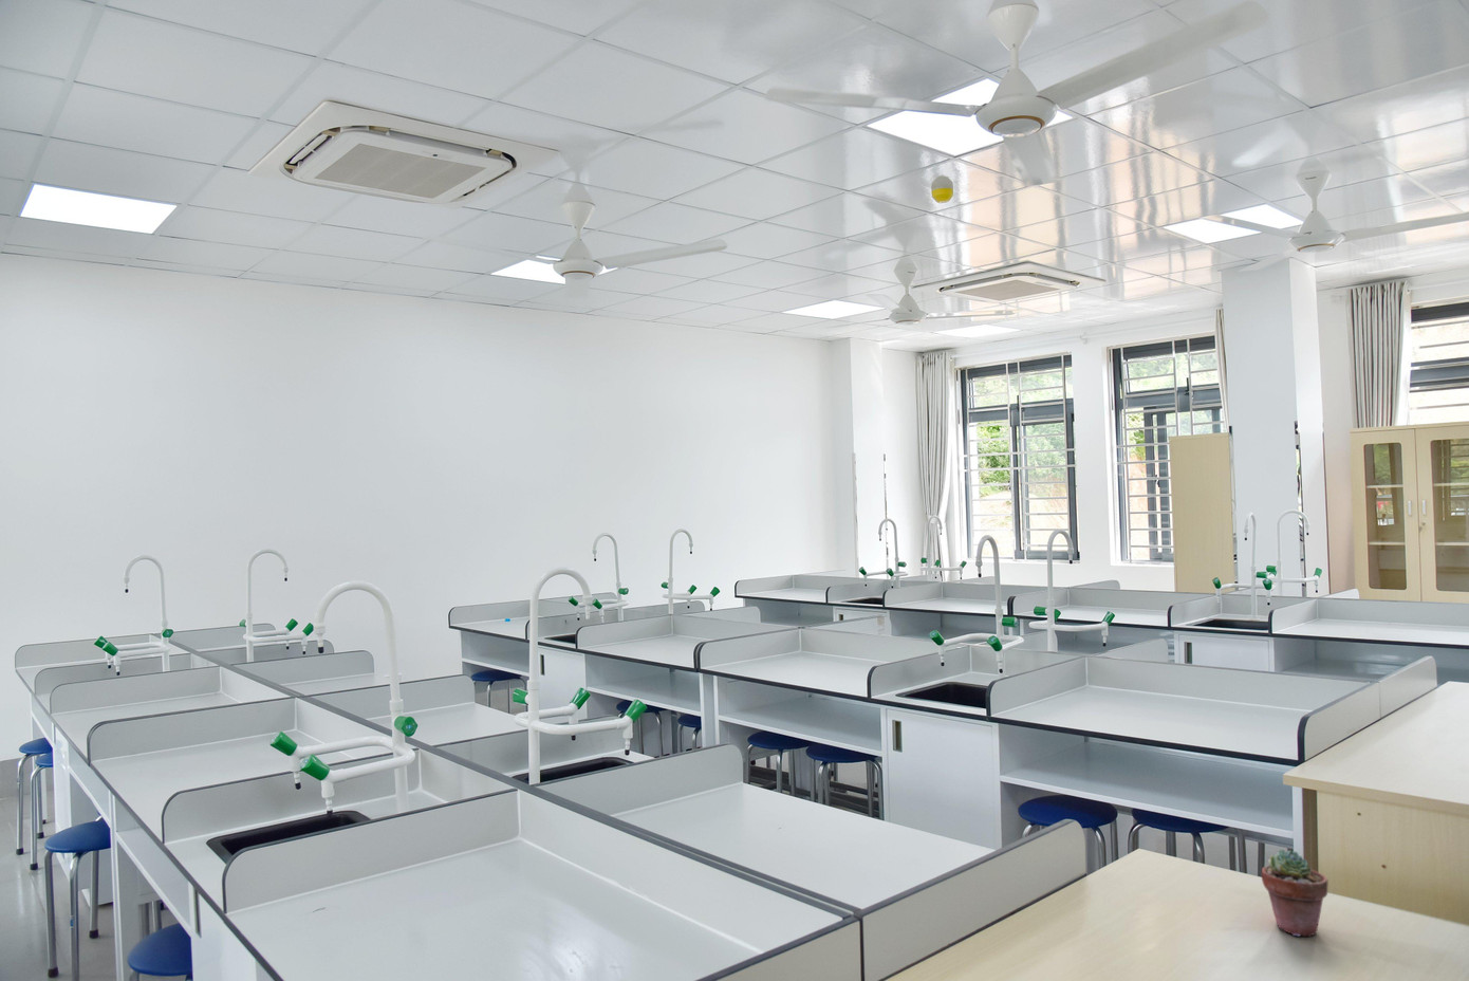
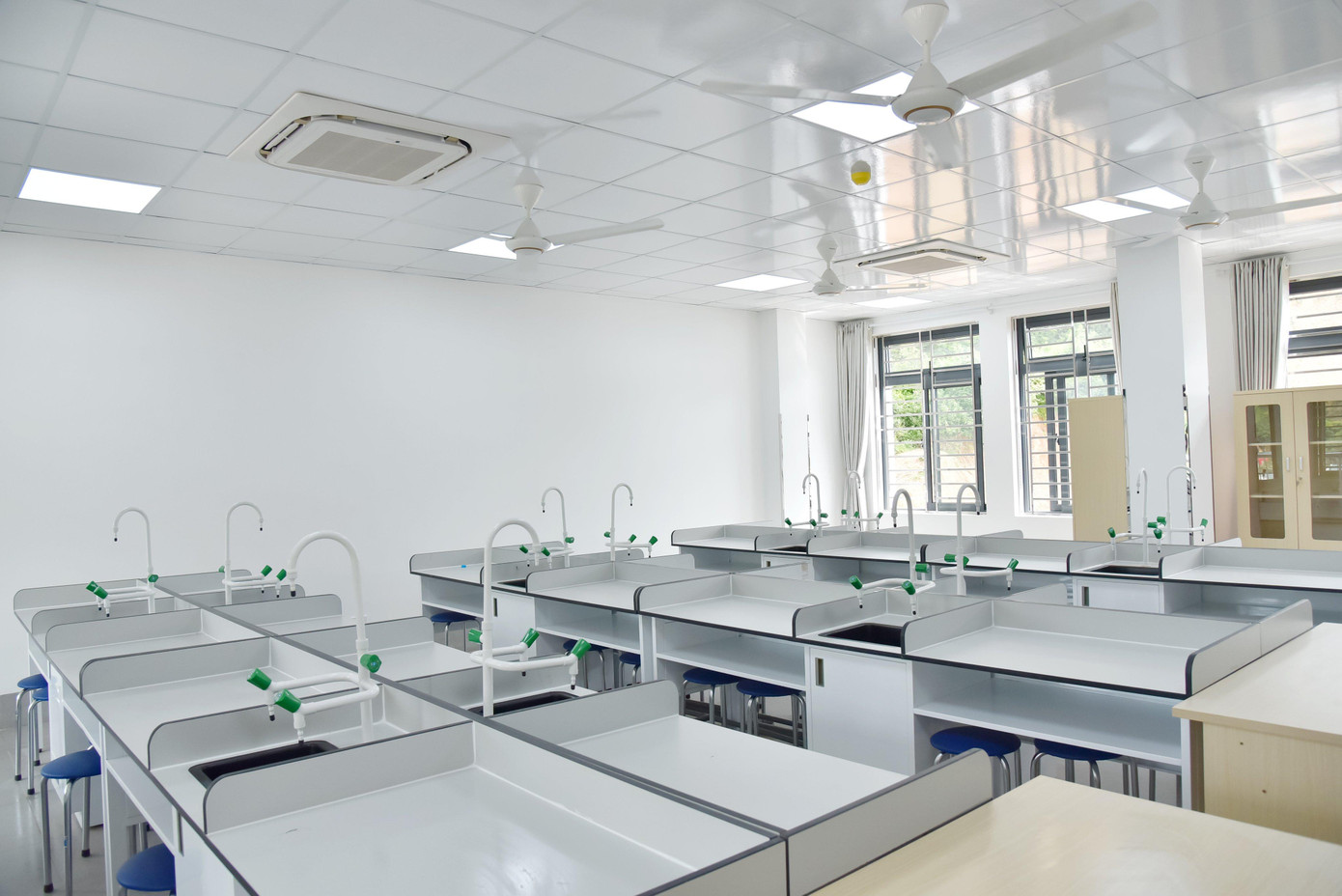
- potted succulent (1294, 889)
